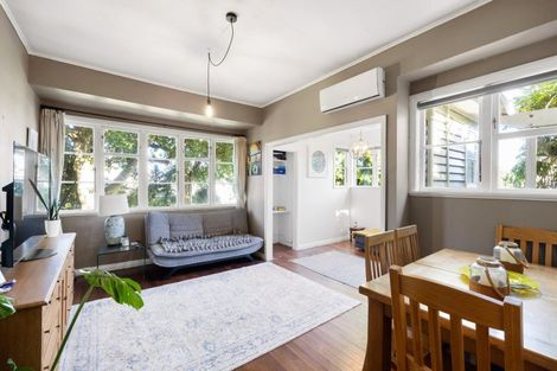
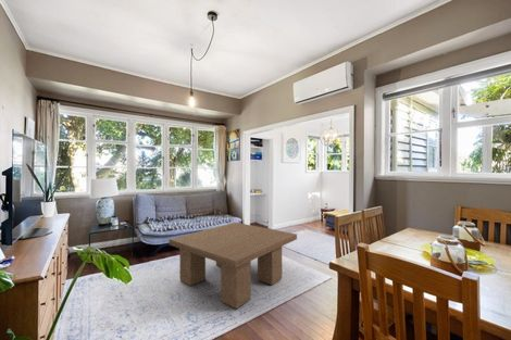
+ coffee table (235, 256)
